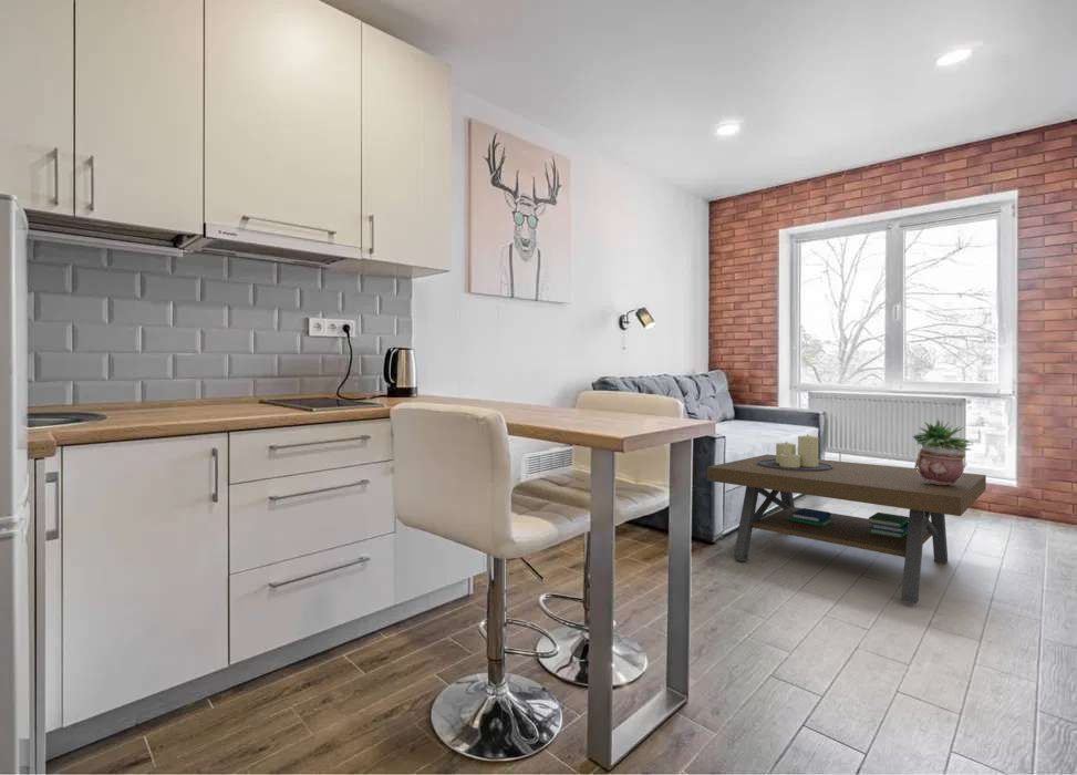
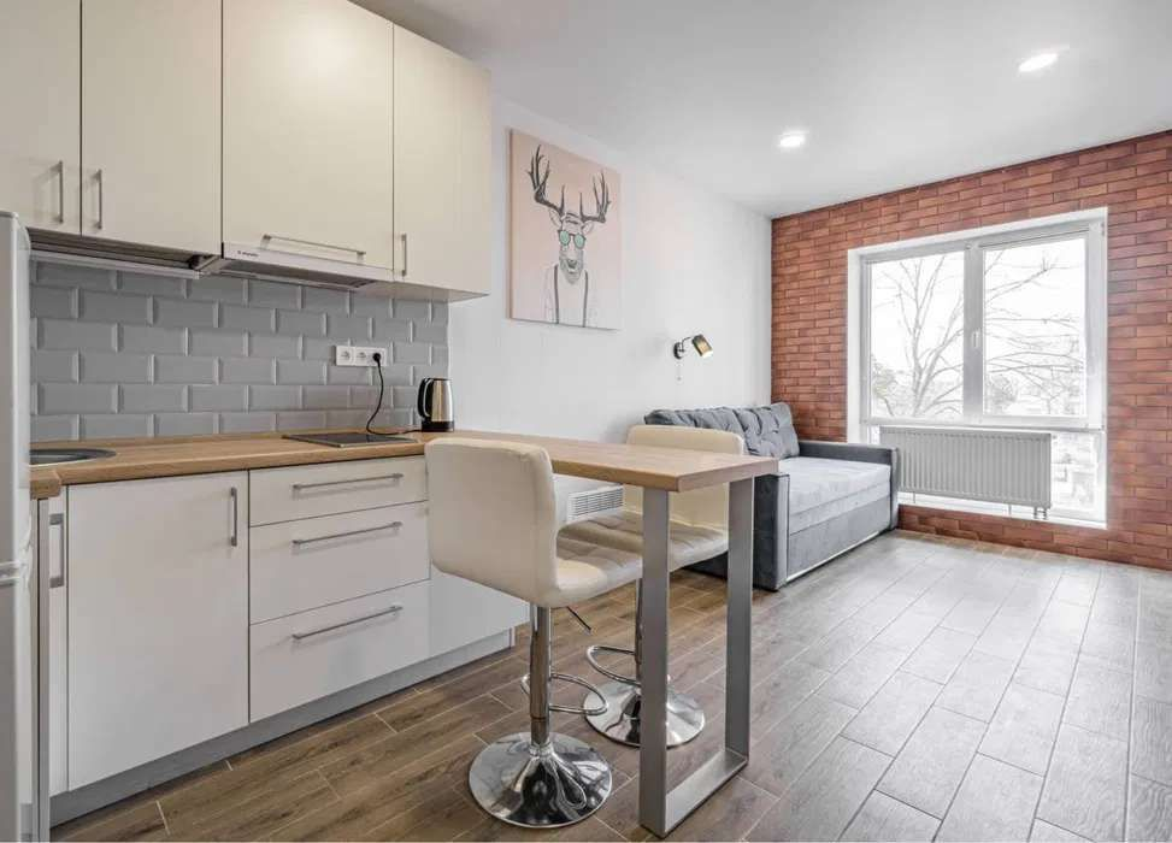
- coffee table (840, 498)
- potted plant (943, 448)
